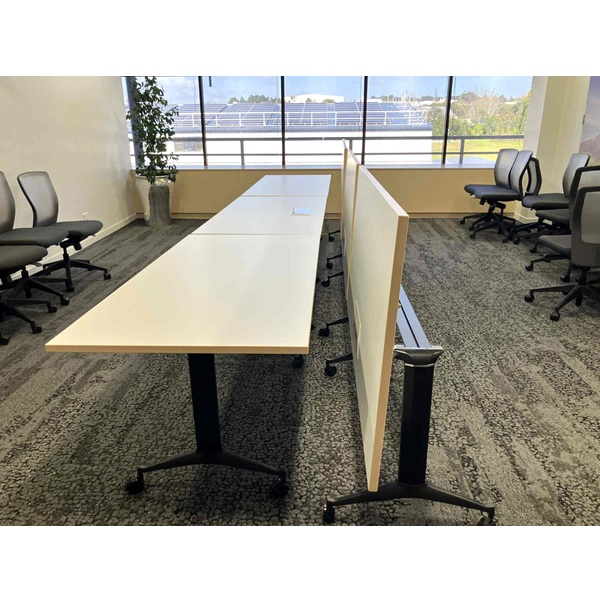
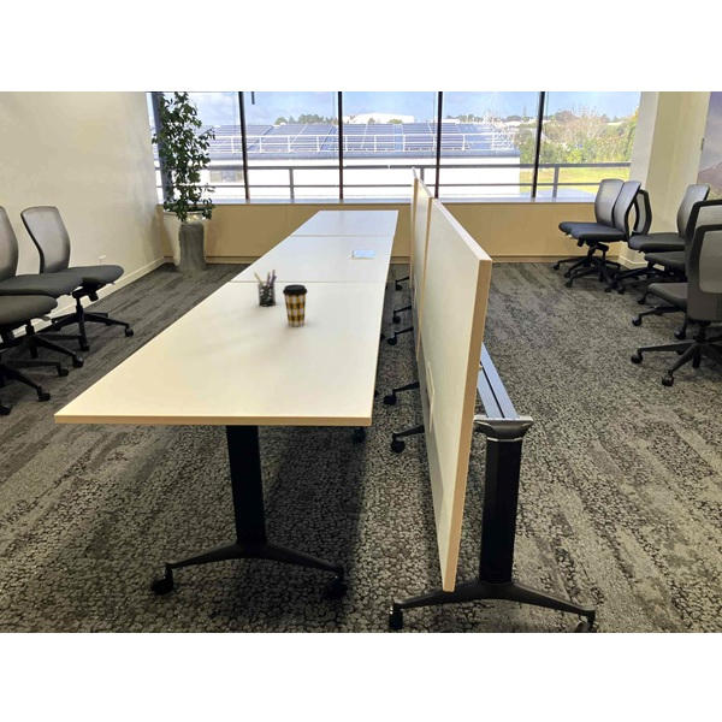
+ pen holder (267, 285)
+ coffee cup (295, 304)
